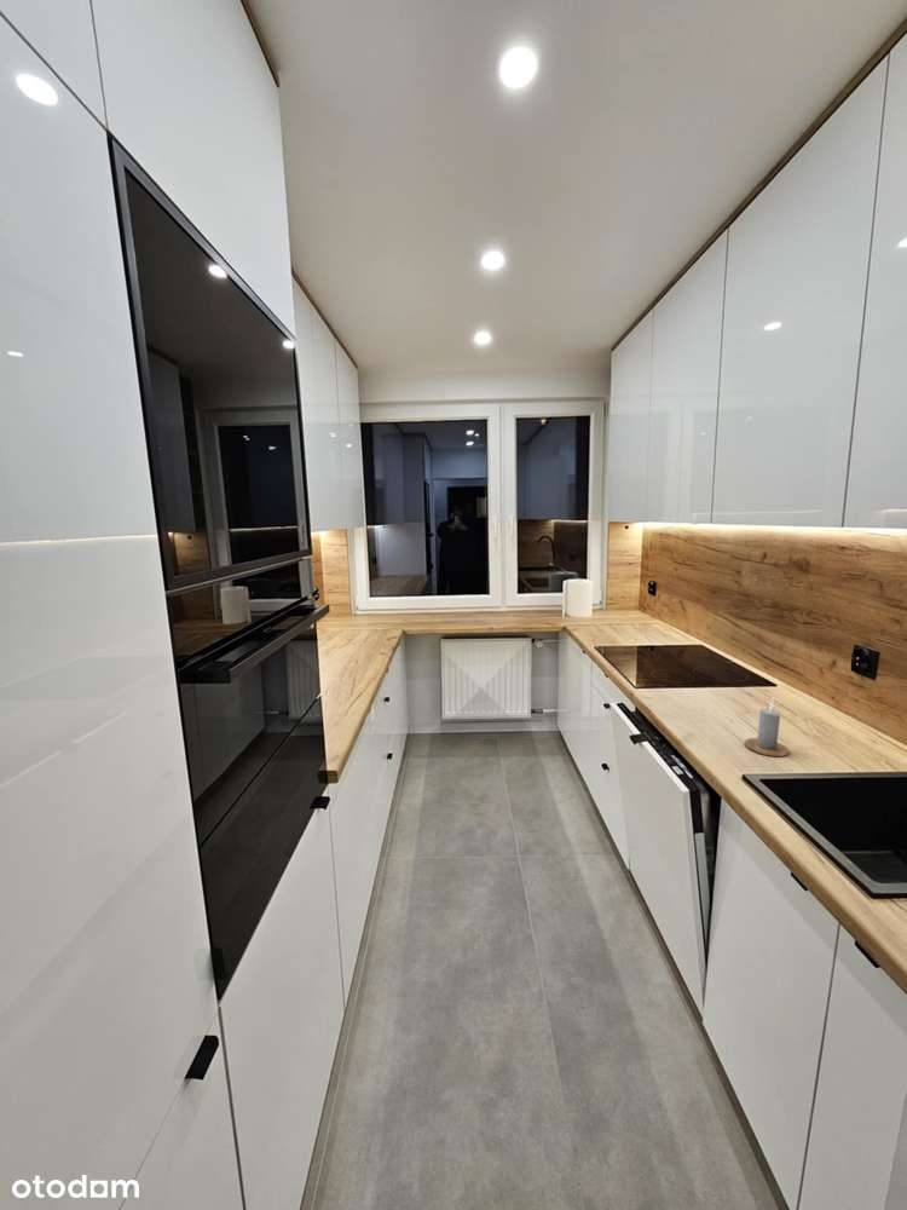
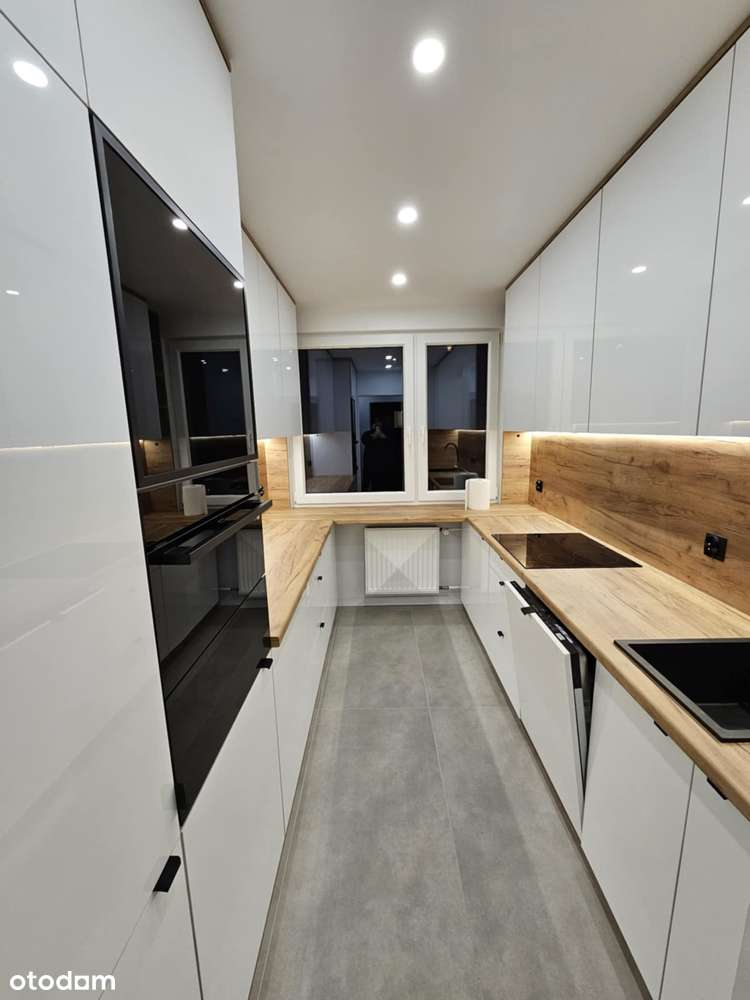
- candle (768, 721)
